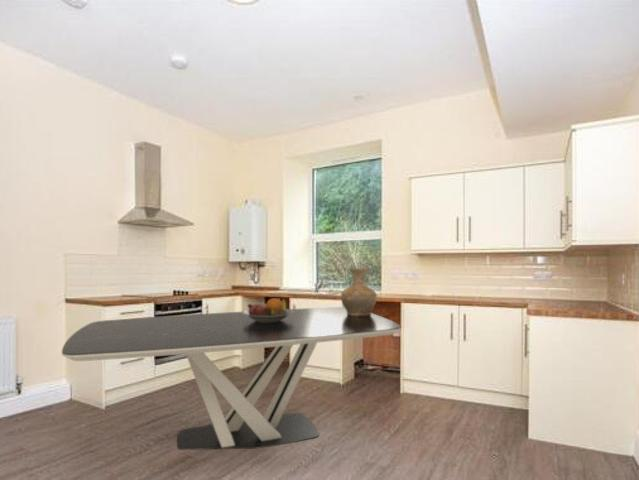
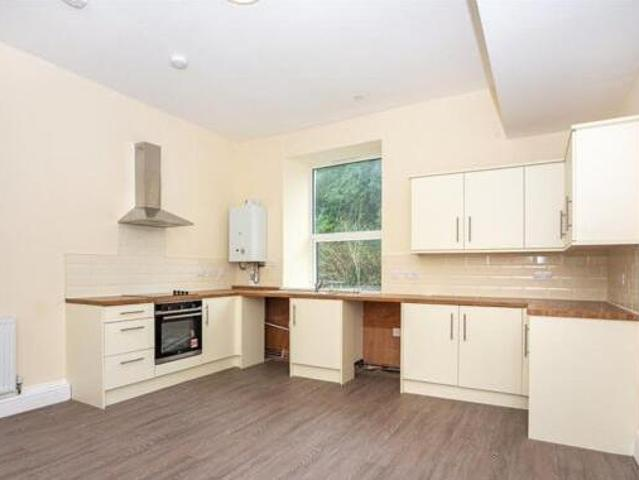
- dining table (249, 383)
- vase (358, 291)
- fruit bowl (268, 309)
